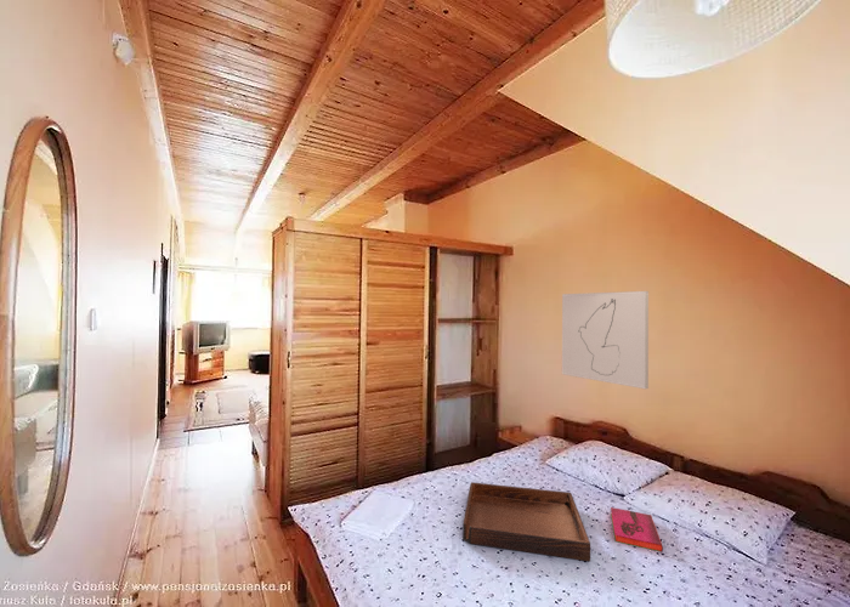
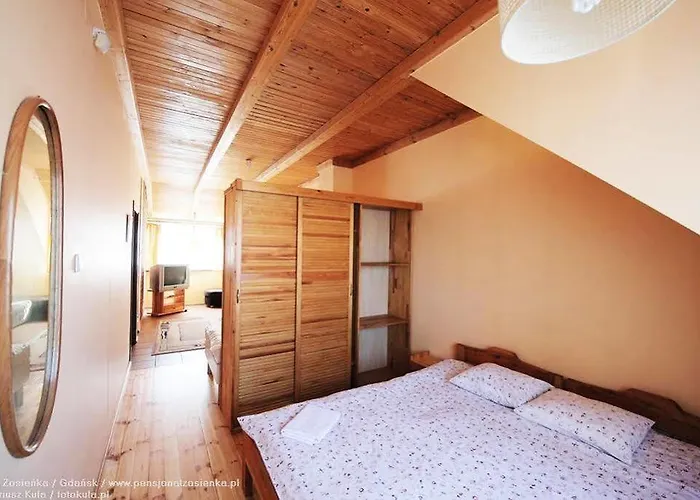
- hardback book (634, 527)
- wall art (601, 336)
- serving tray (521, 515)
